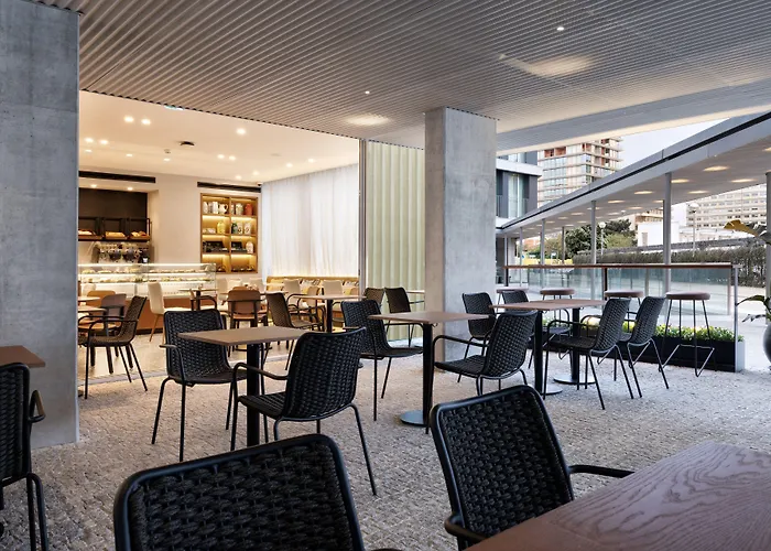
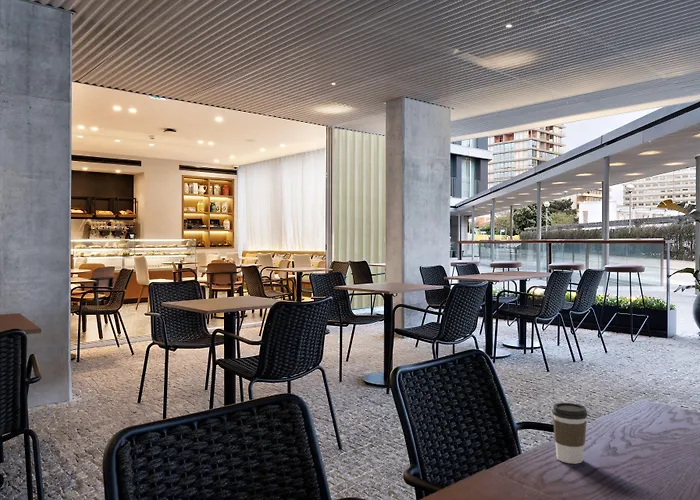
+ coffee cup (569, 432)
